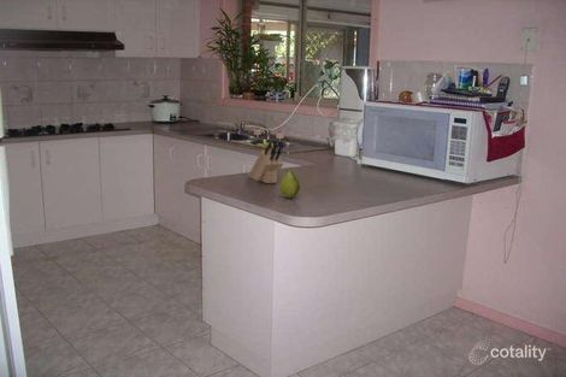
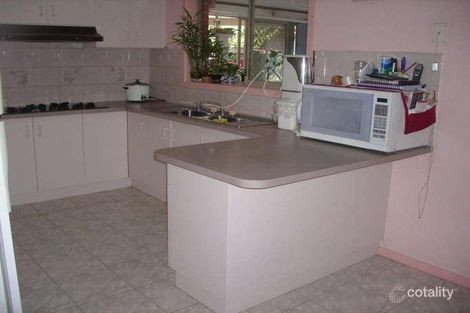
- fruit (289, 183)
- knife block (266, 159)
